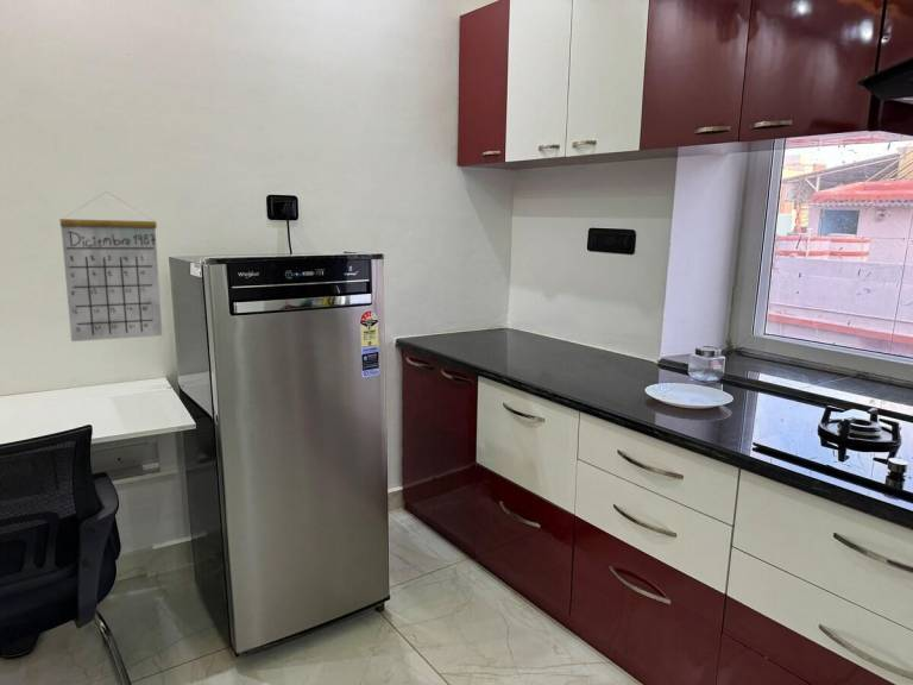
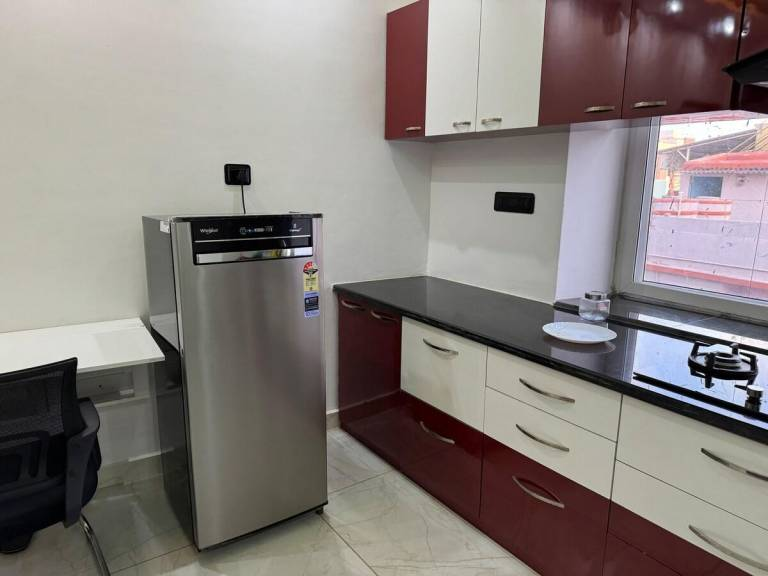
- calendar (113, 265)
